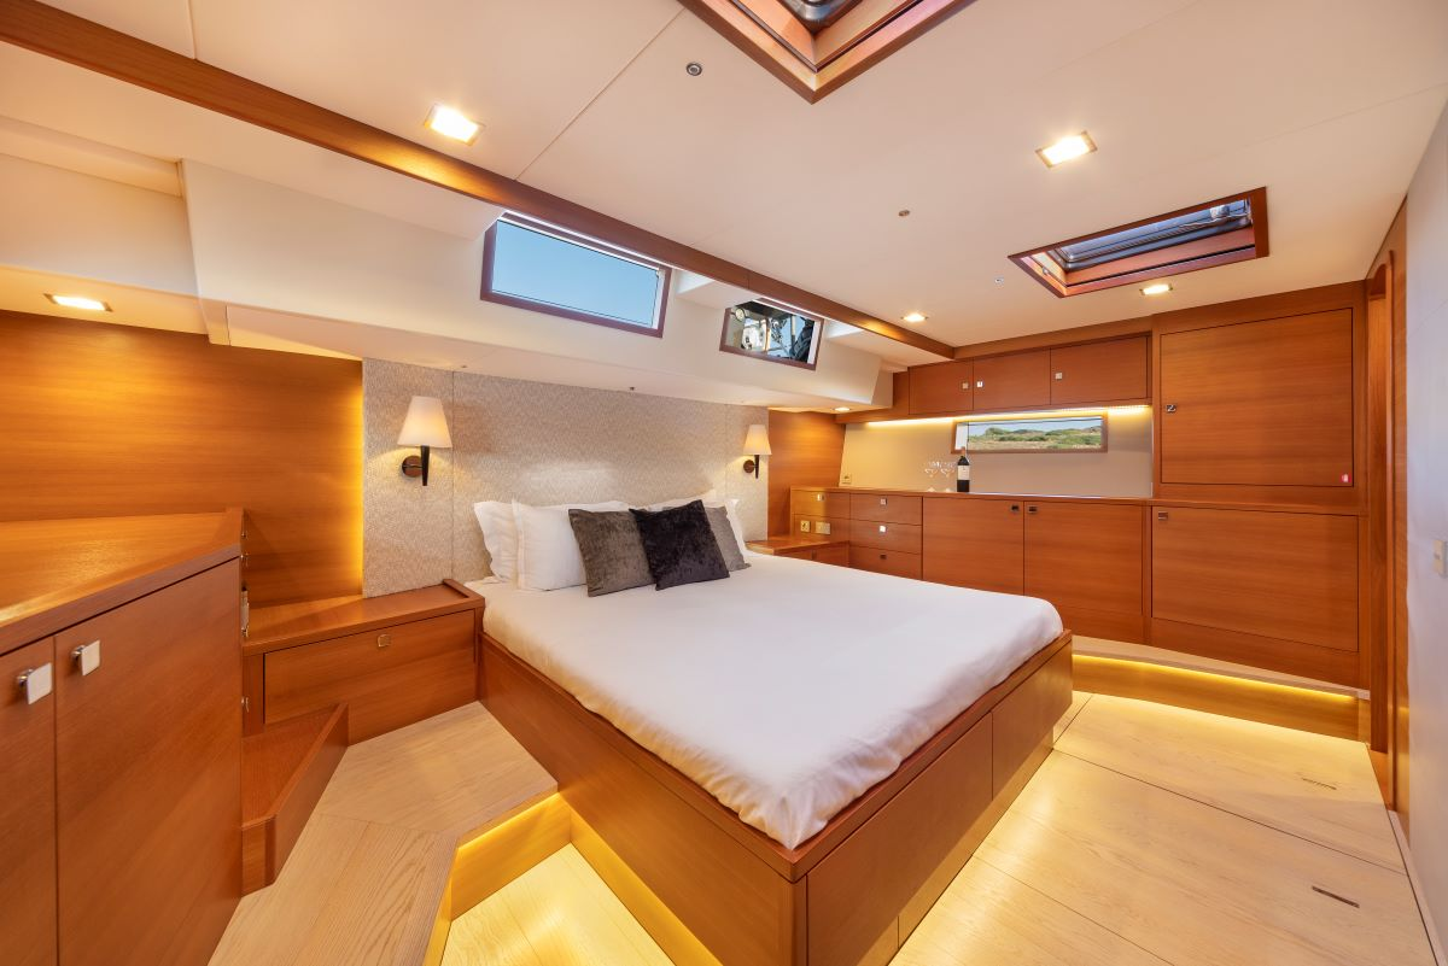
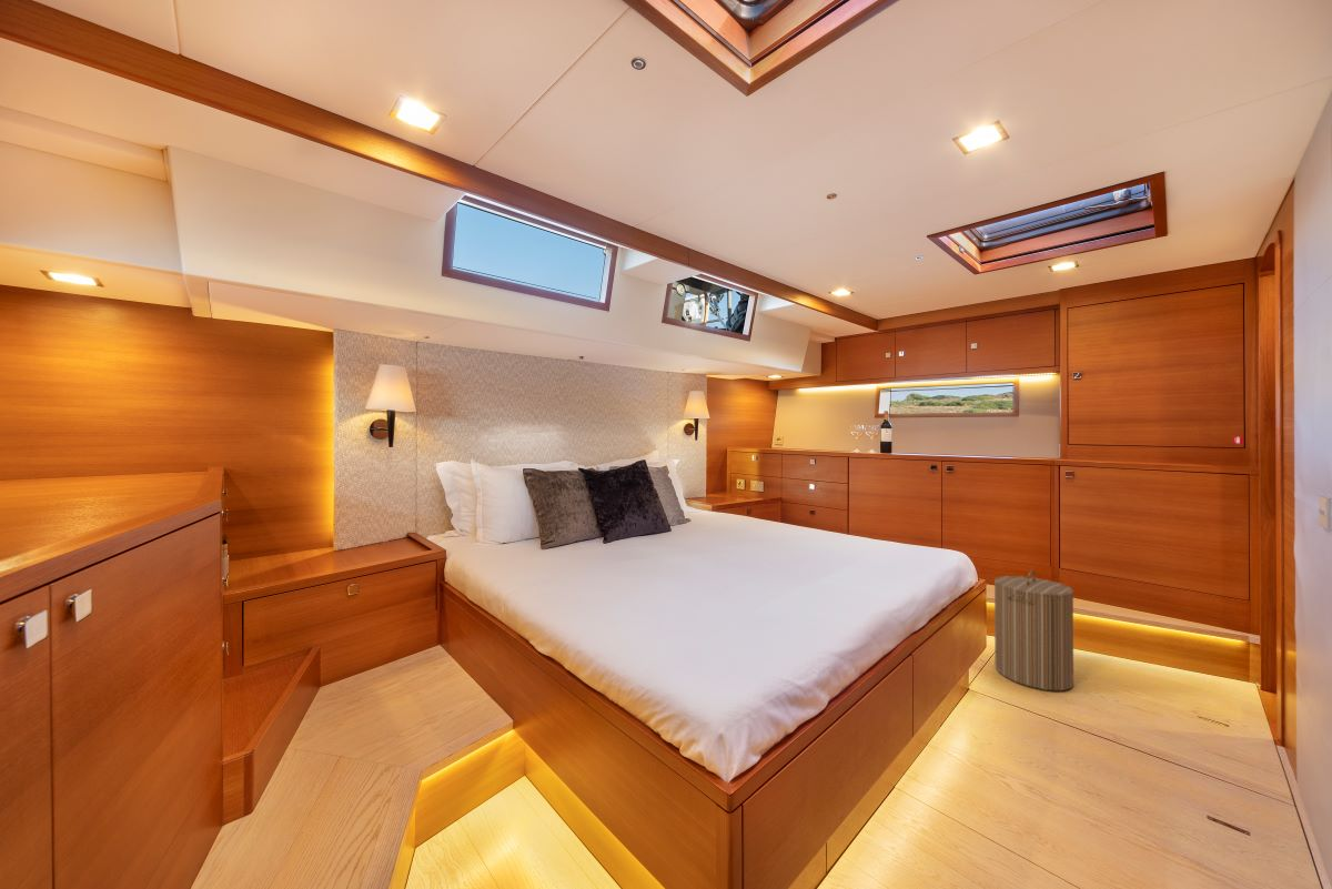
+ laundry hamper (1032, 622)
